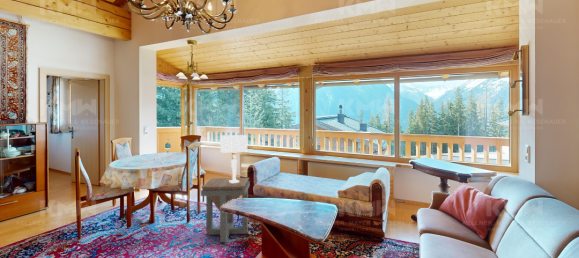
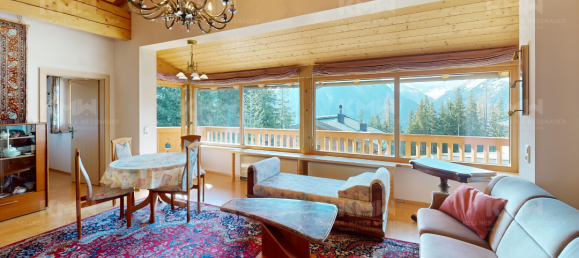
- table lamp (234, 158)
- side table (224, 203)
